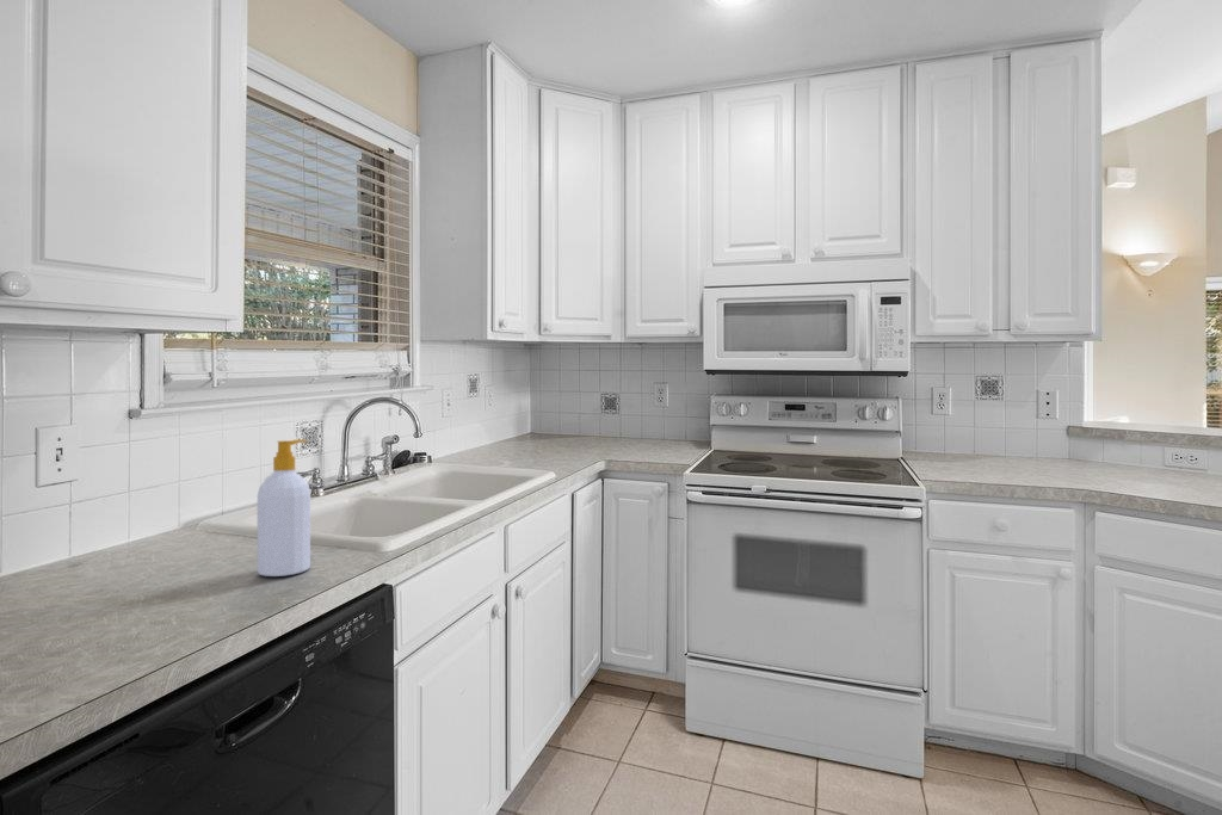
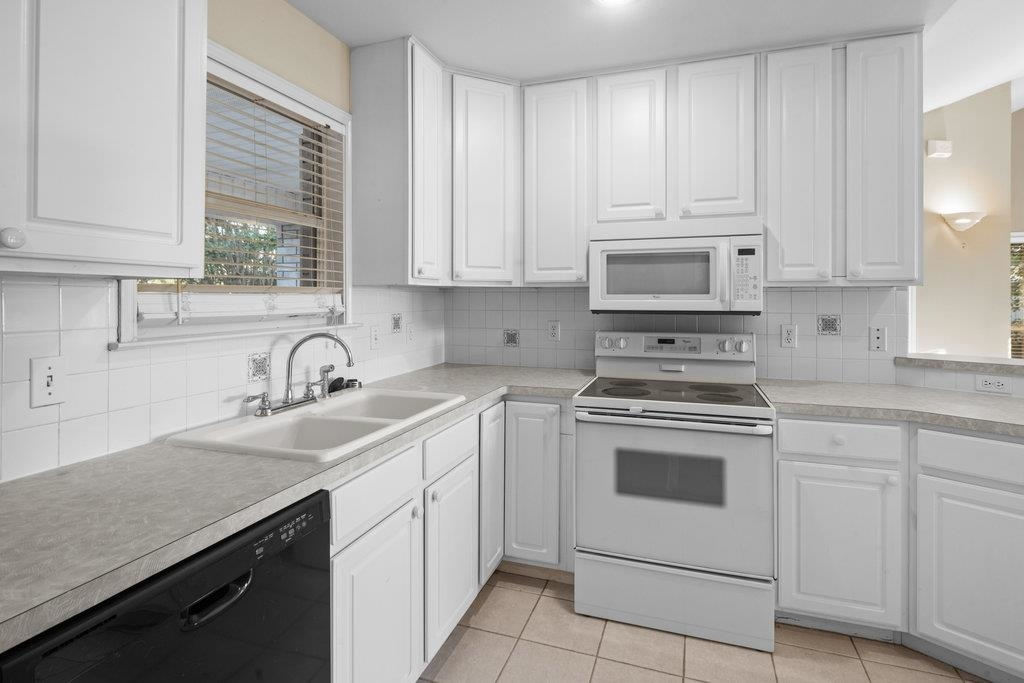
- soap bottle (285, 505)
